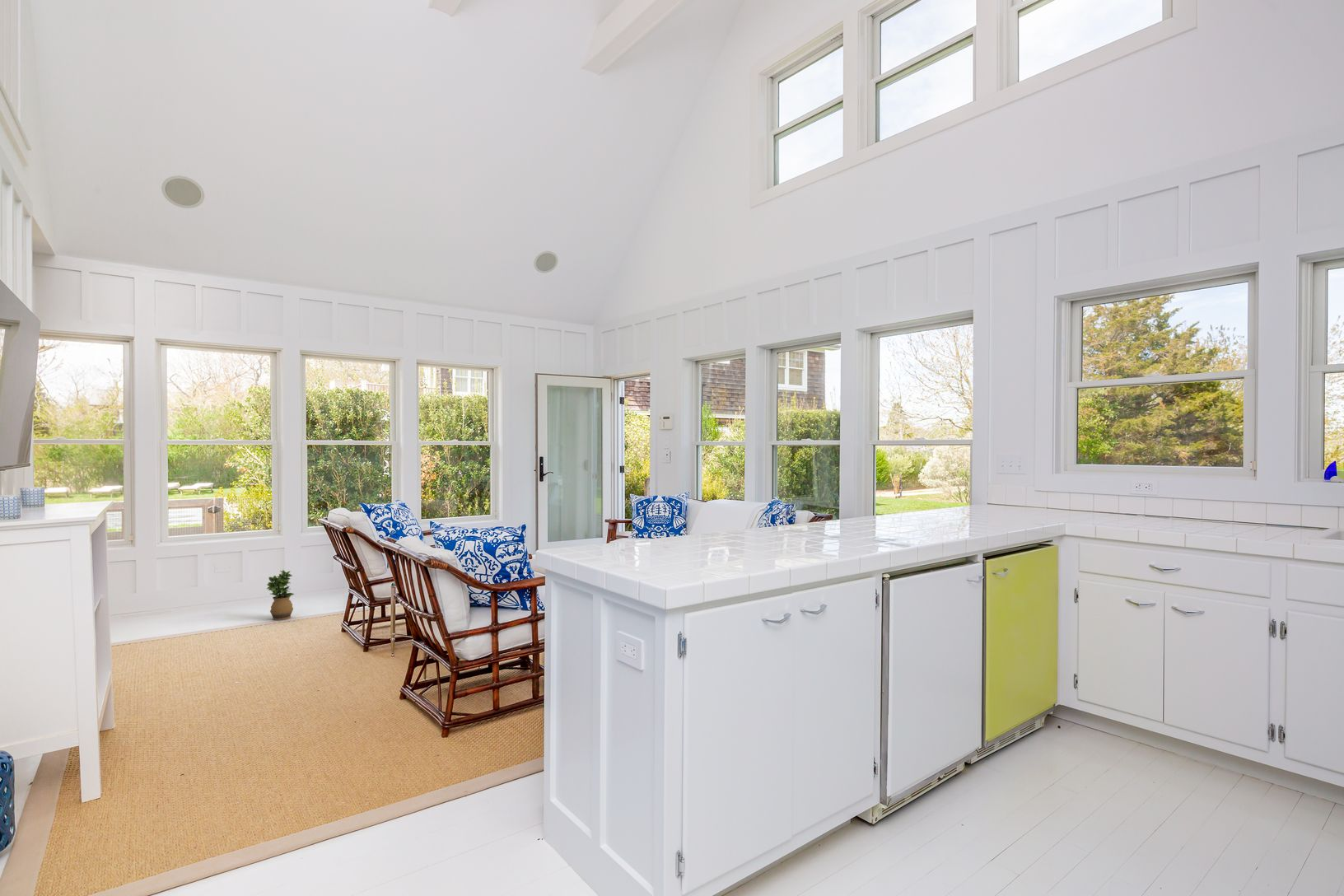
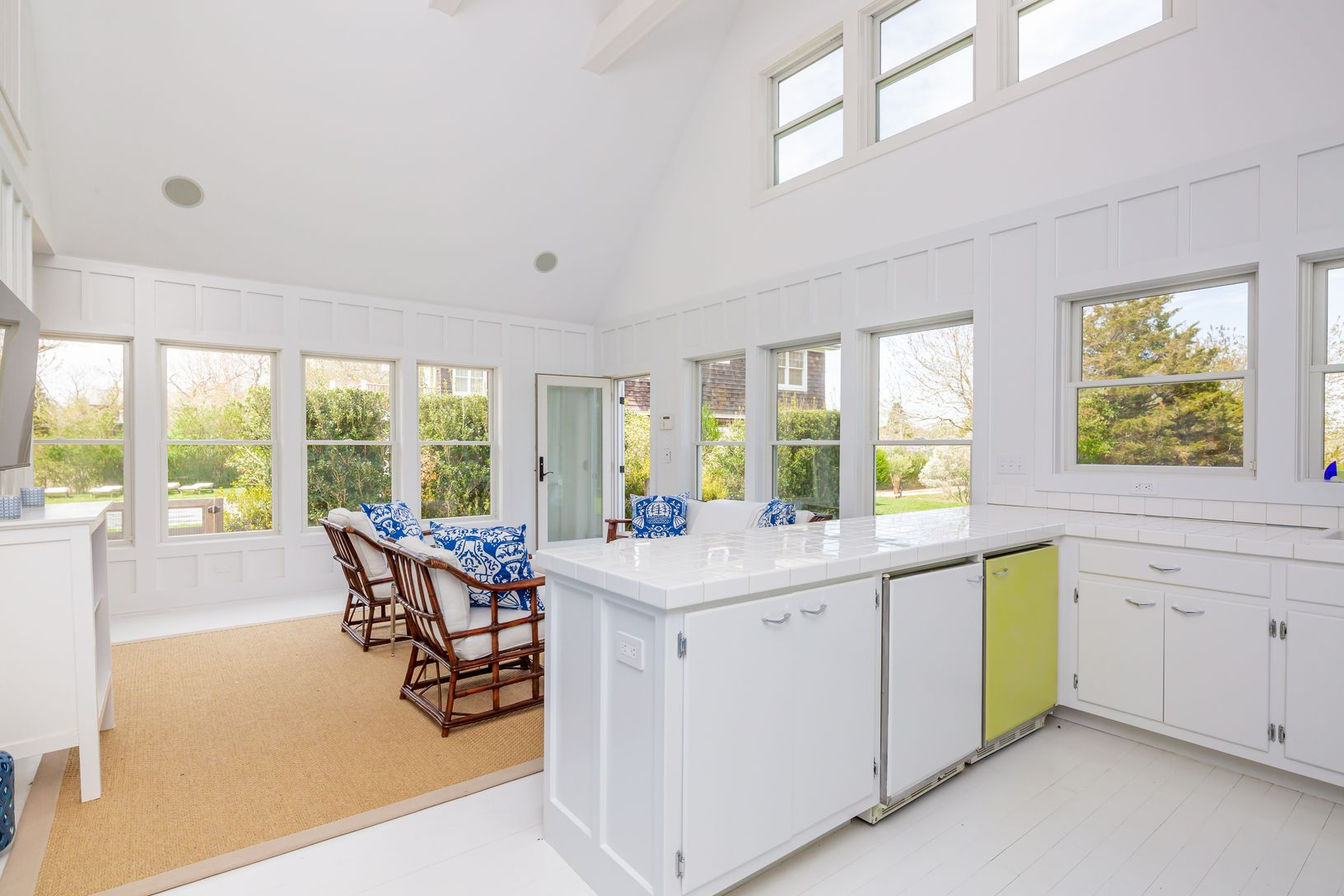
- potted plant (278, 594)
